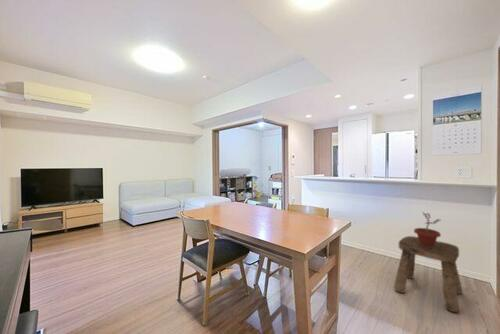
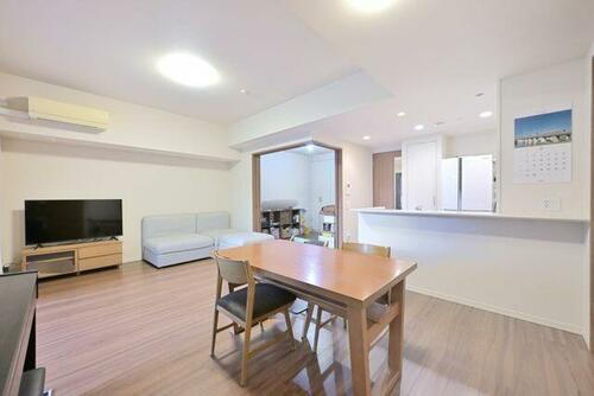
- potted plant (427, 228)
- stool (430, 258)
